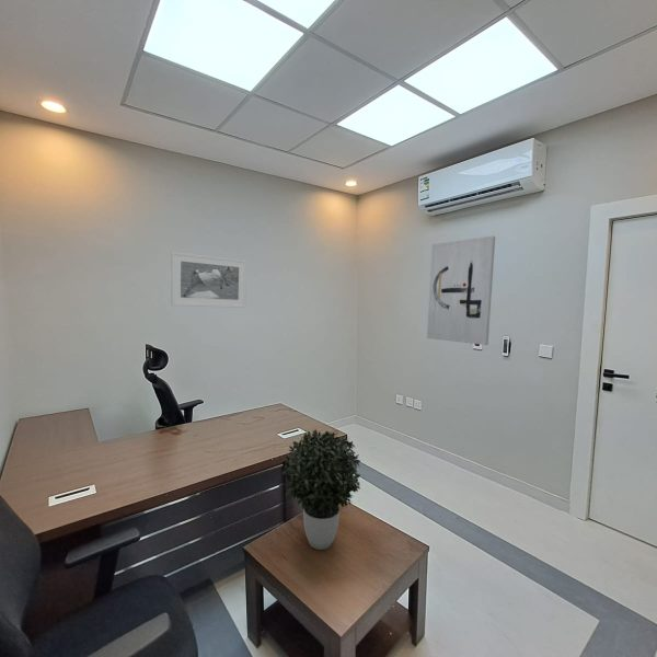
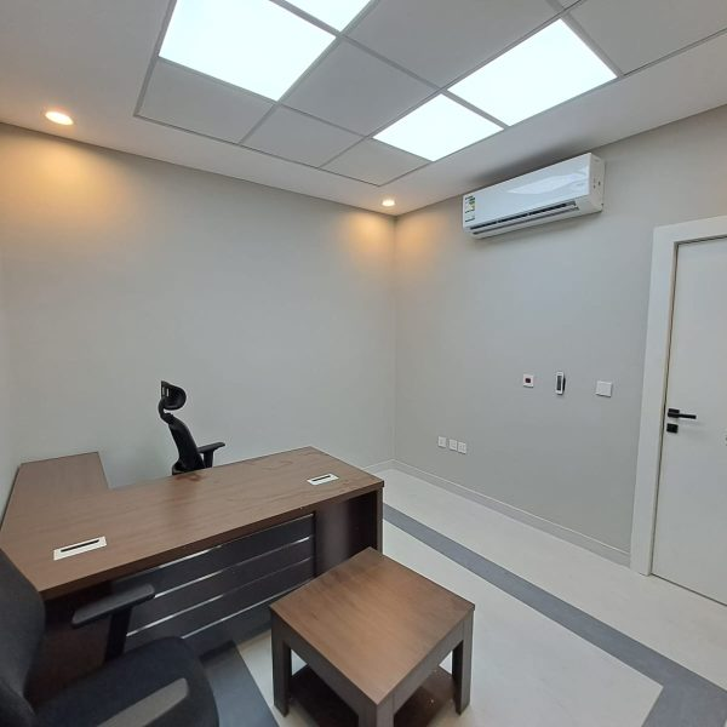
- wall art (458, 291)
- potted plant (321, 486)
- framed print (210, 281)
